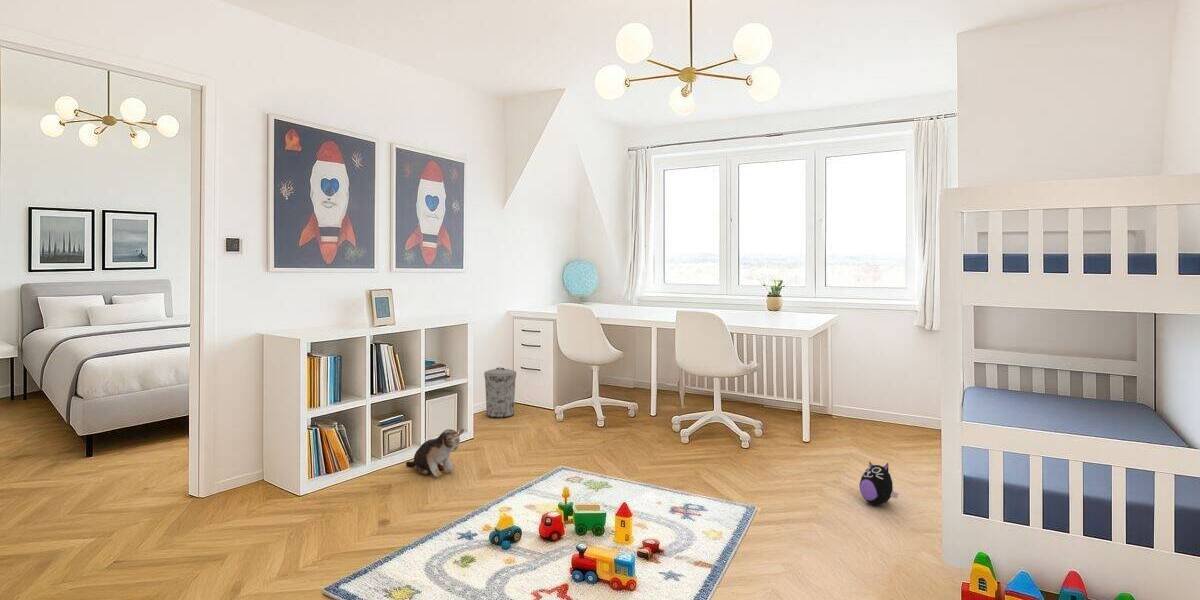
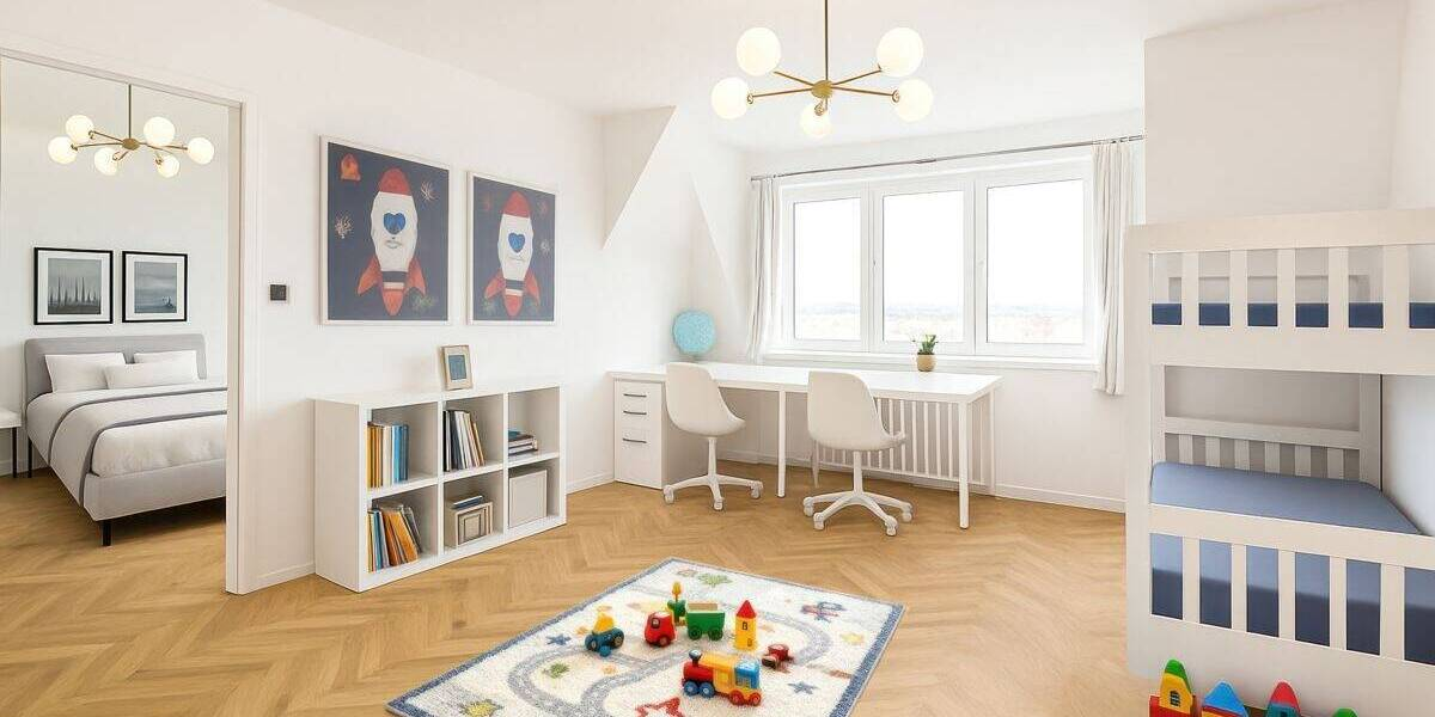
- plush toy (878, 482)
- plush toy (432, 448)
- trash can (500, 391)
